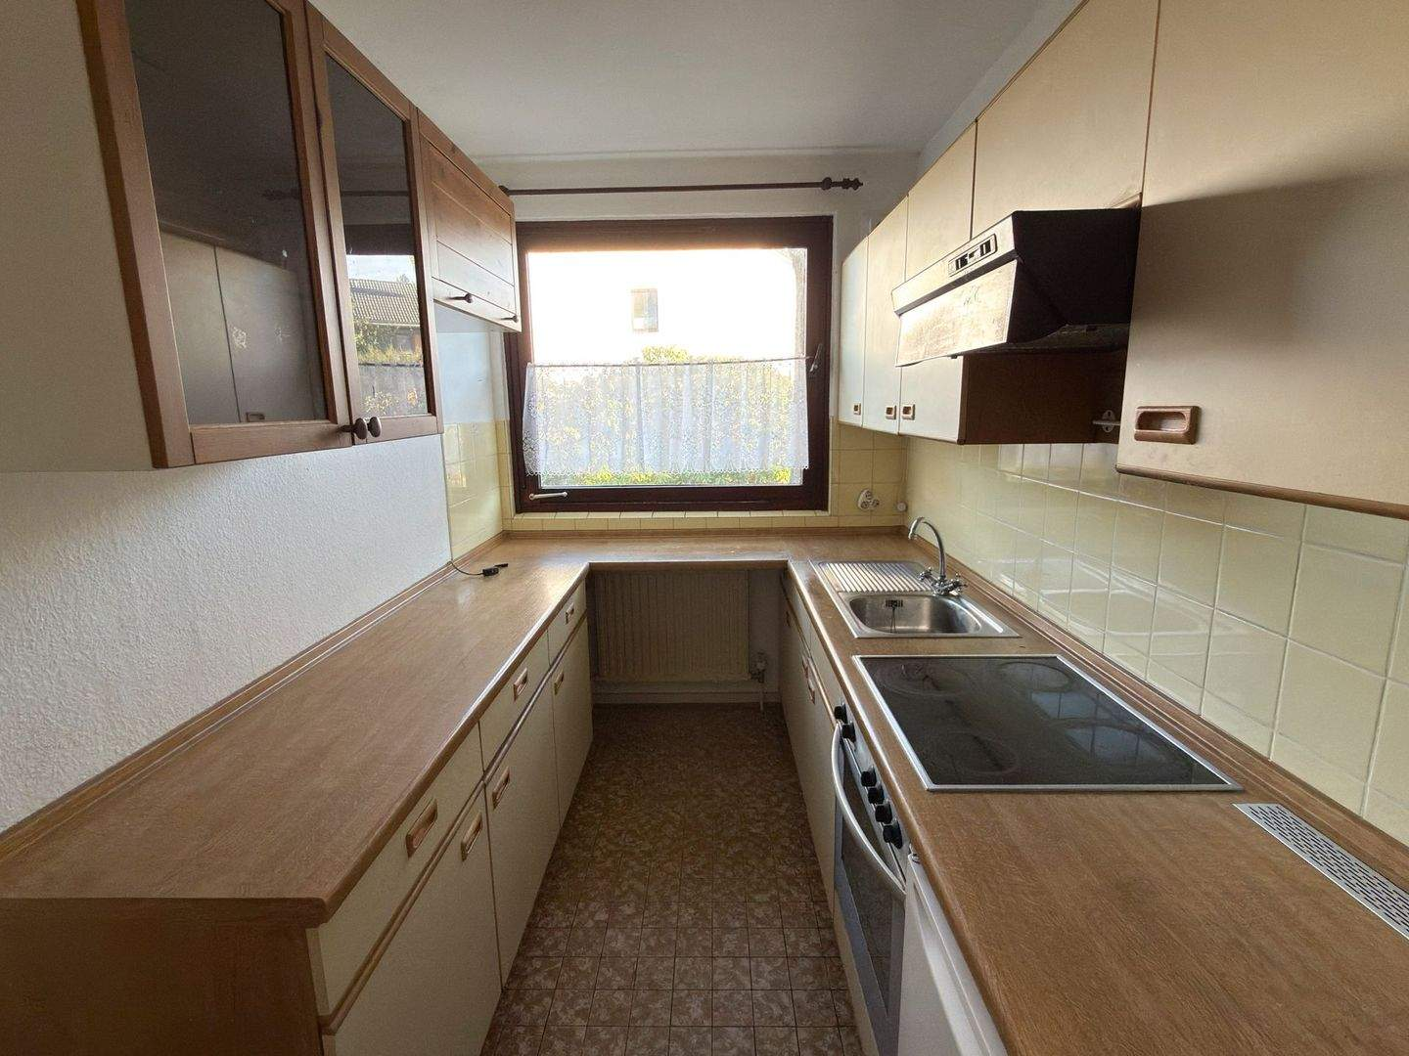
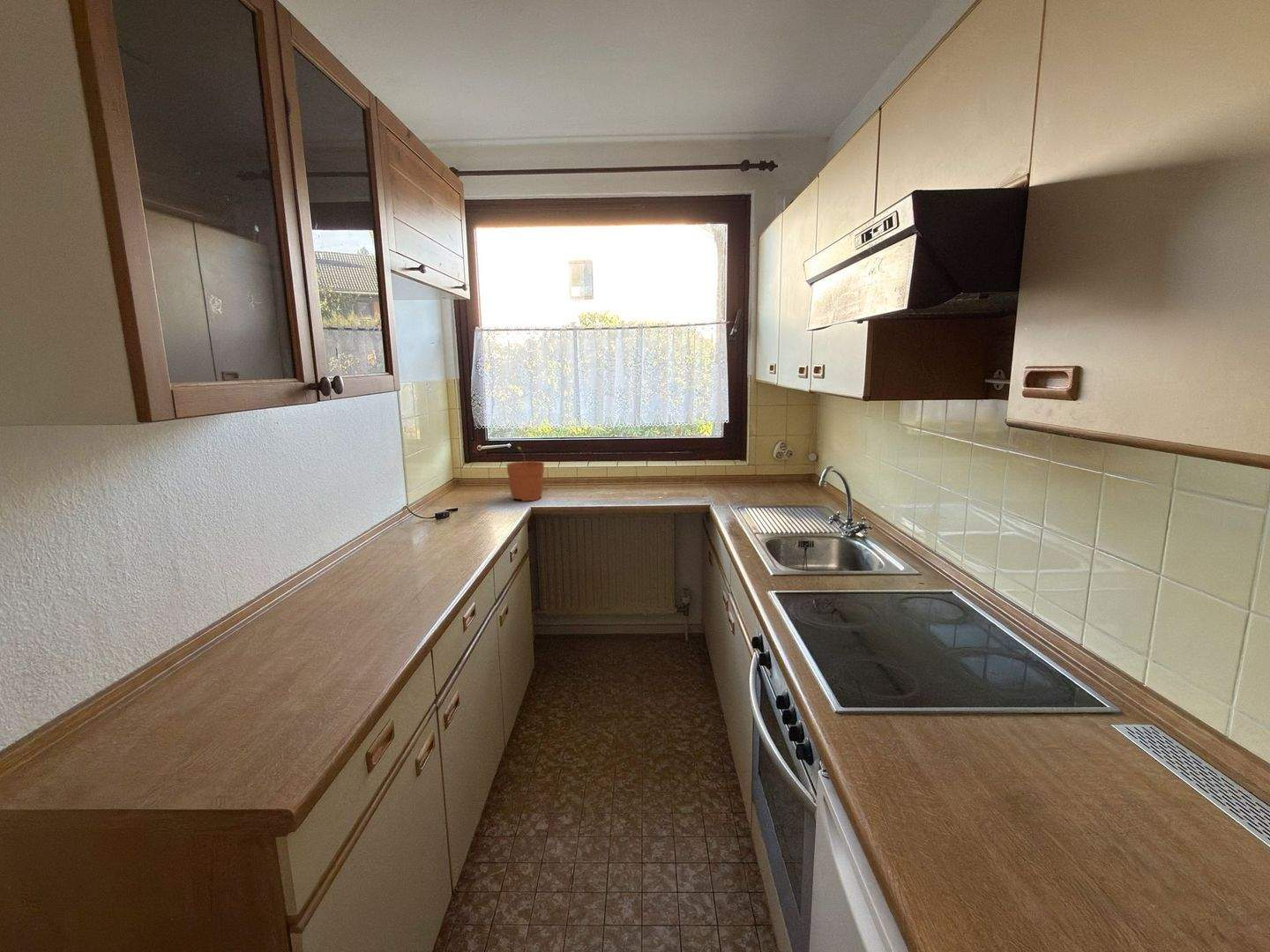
+ plant pot (526, 472)
